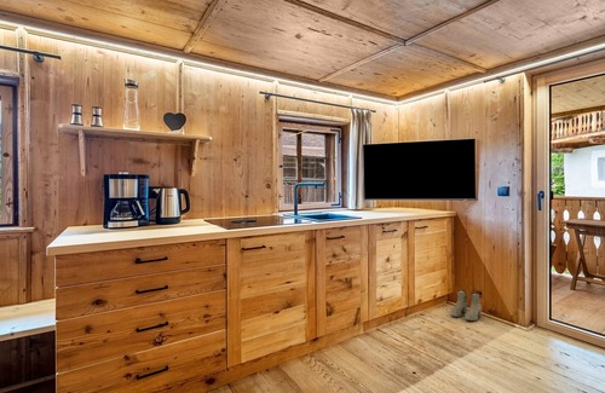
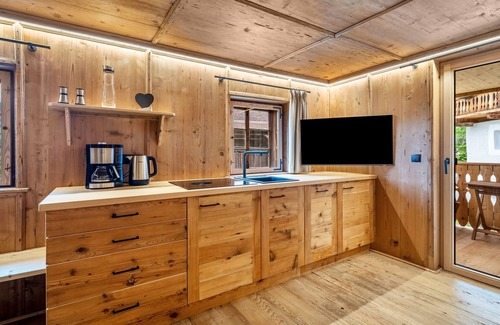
- boots (466, 304)
